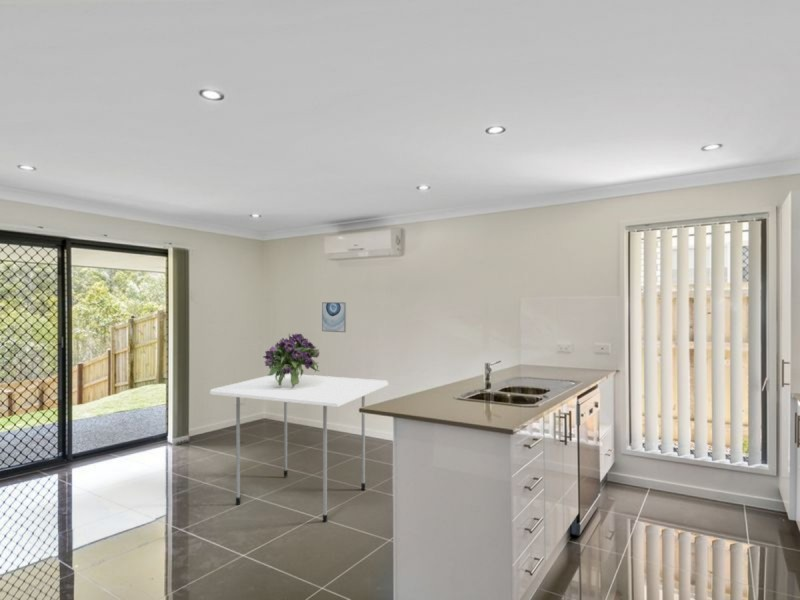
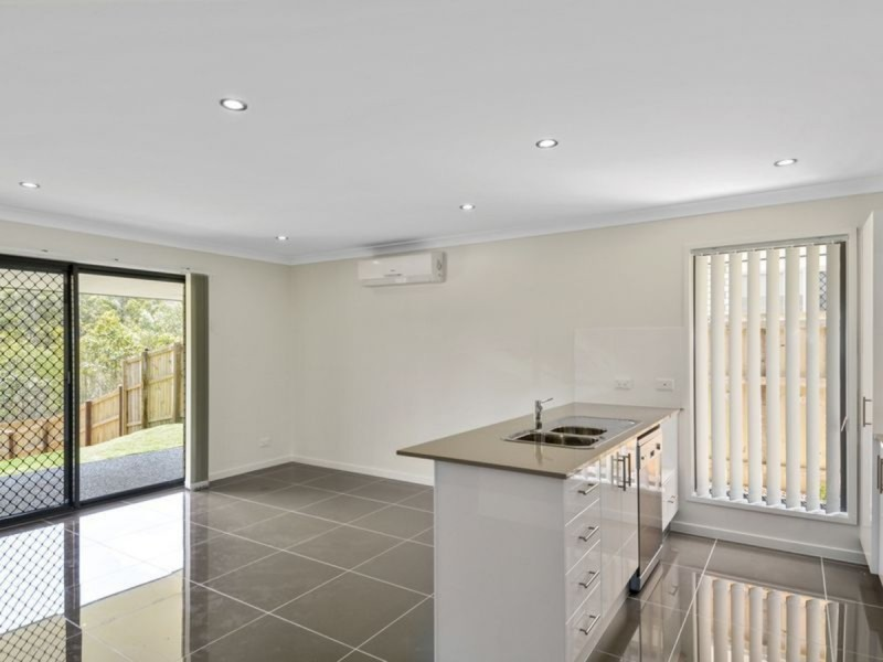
- dining table (286, 441)
- bouquet (294, 360)
- wall art (333, 317)
